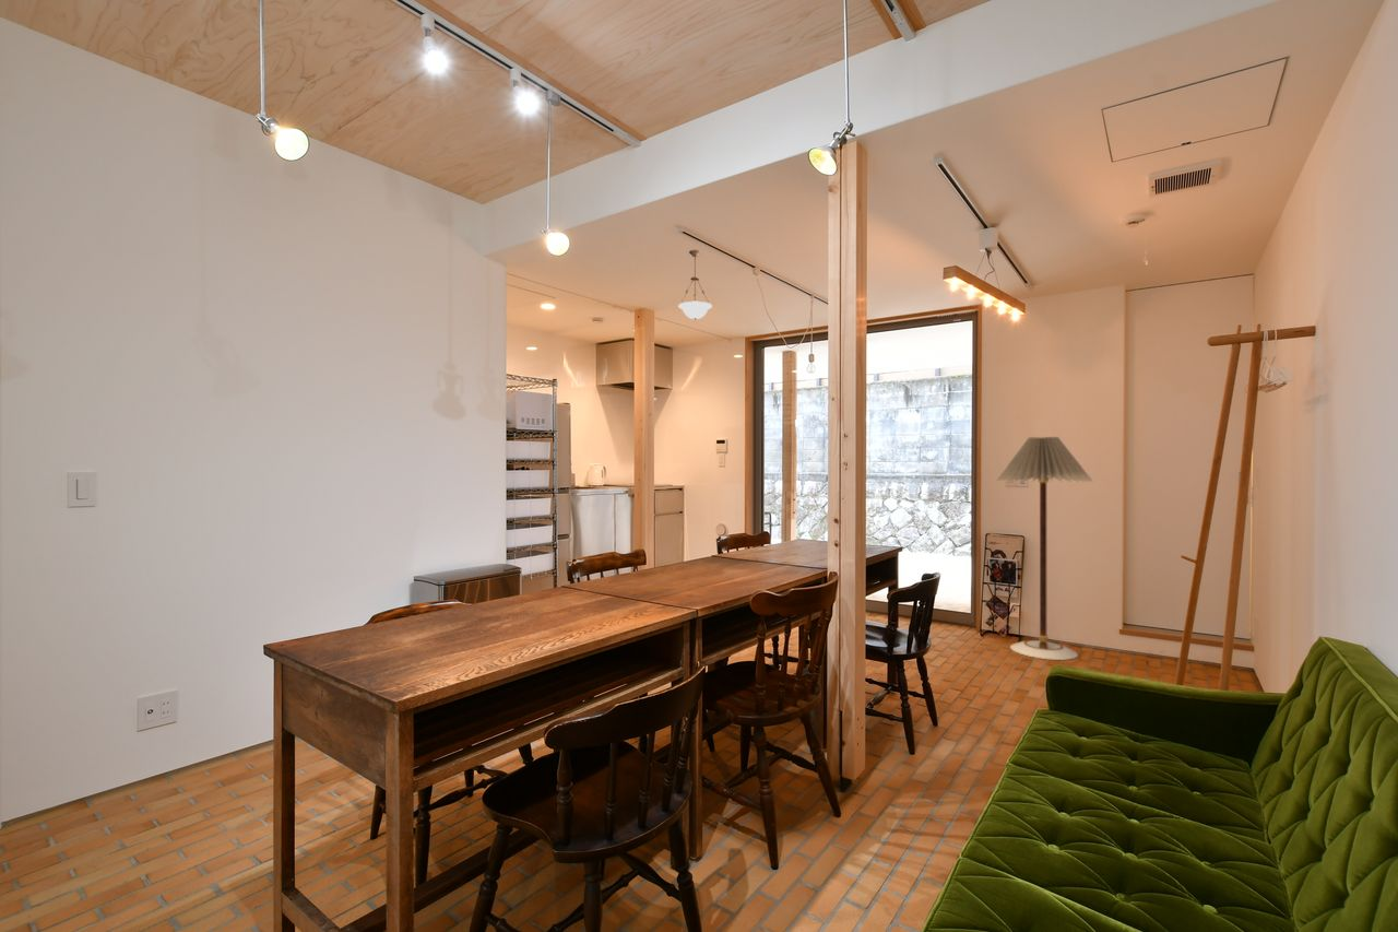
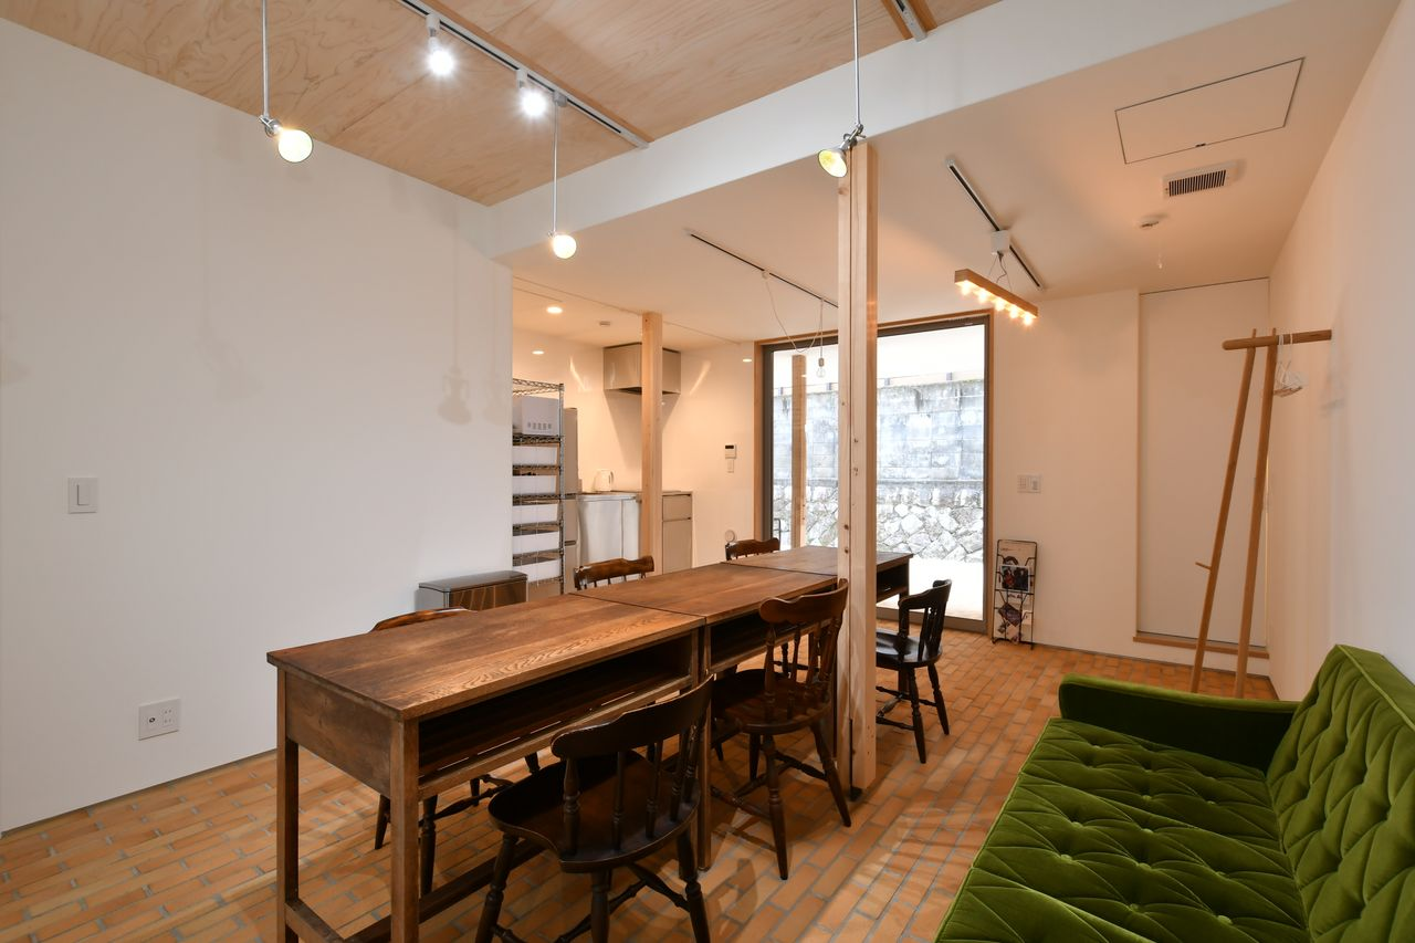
- floor lamp (1043, 543)
- pendant light (695, 285)
